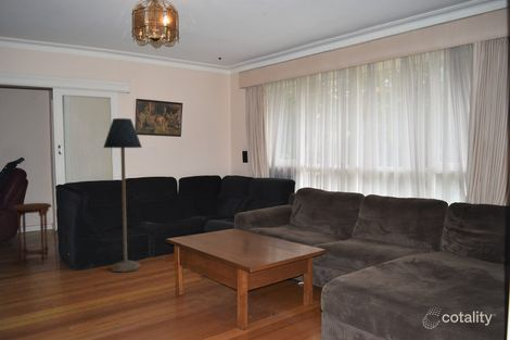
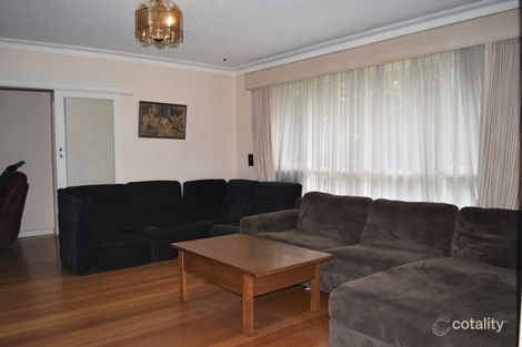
- floor lamp (124, 193)
- side table (25, 231)
